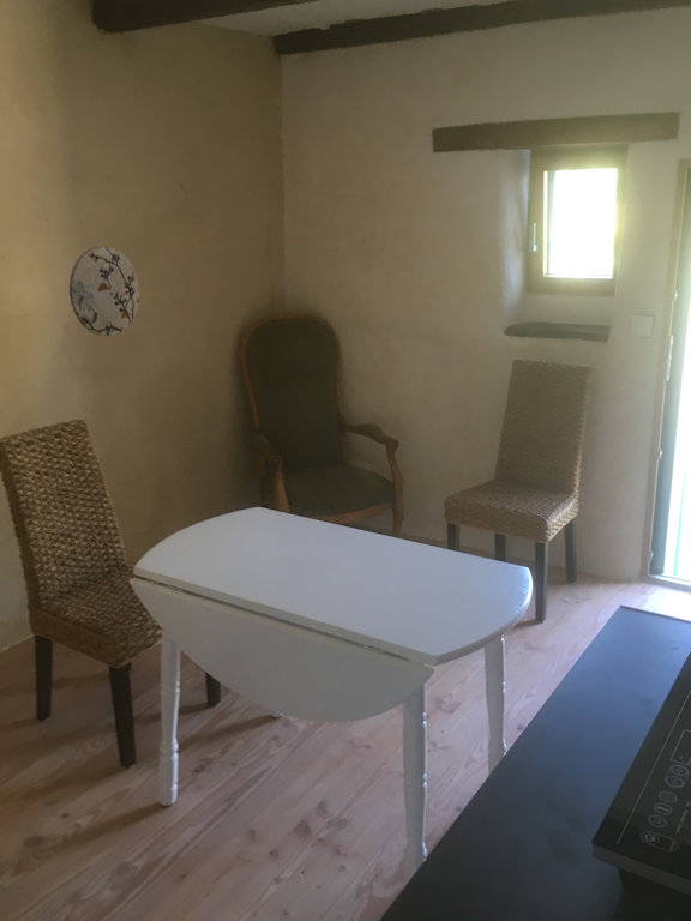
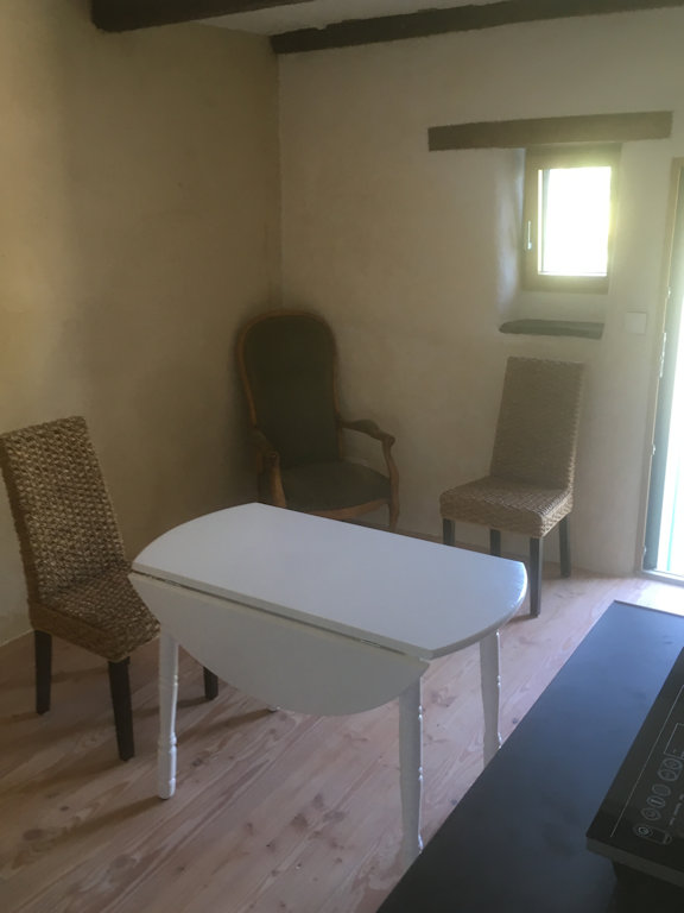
- decorative plate (106, 291)
